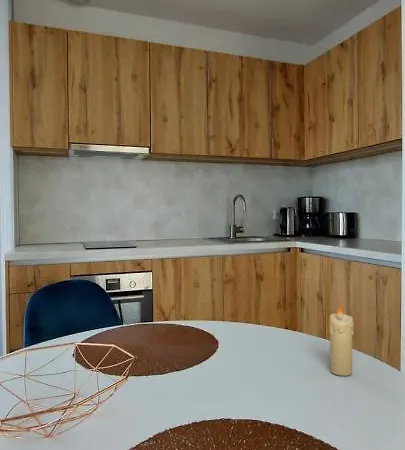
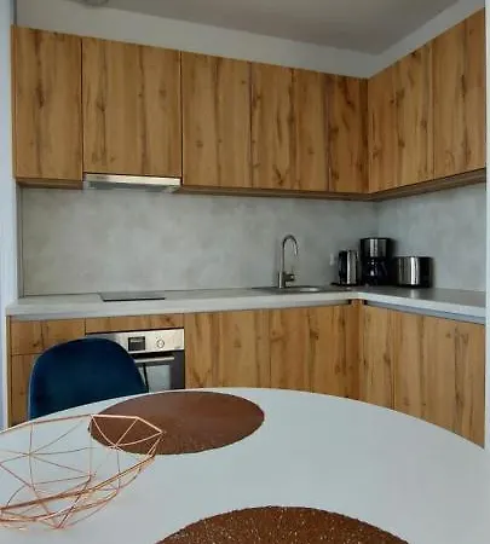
- candle (341, 338)
